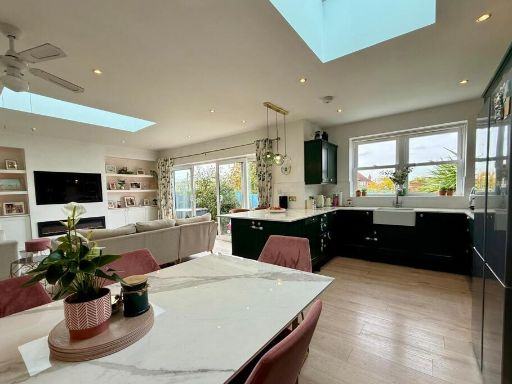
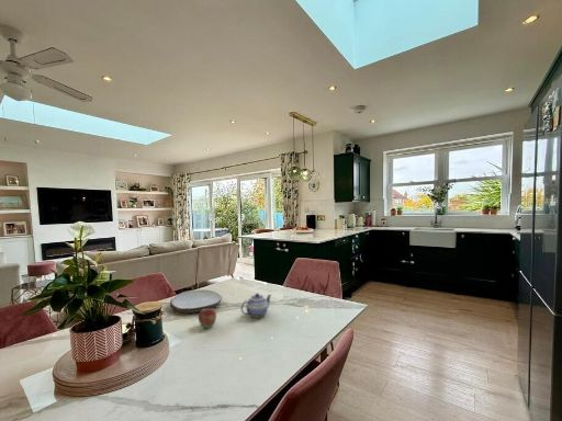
+ fruit (207, 317)
+ plate (196, 300)
+ teapot (257, 304)
